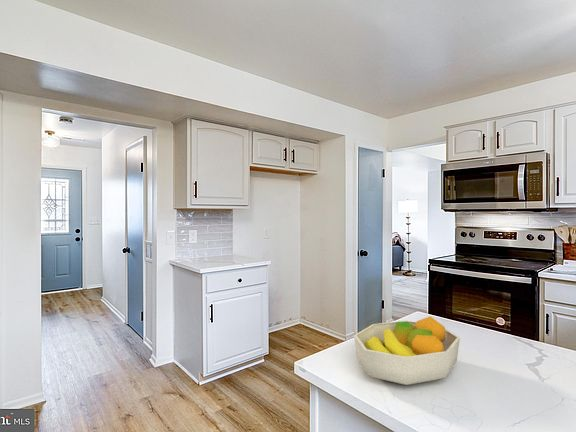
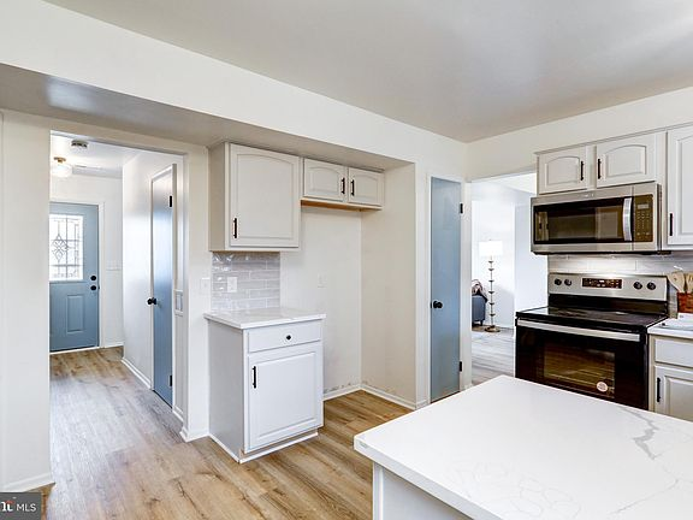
- fruit bowl (406, 344)
